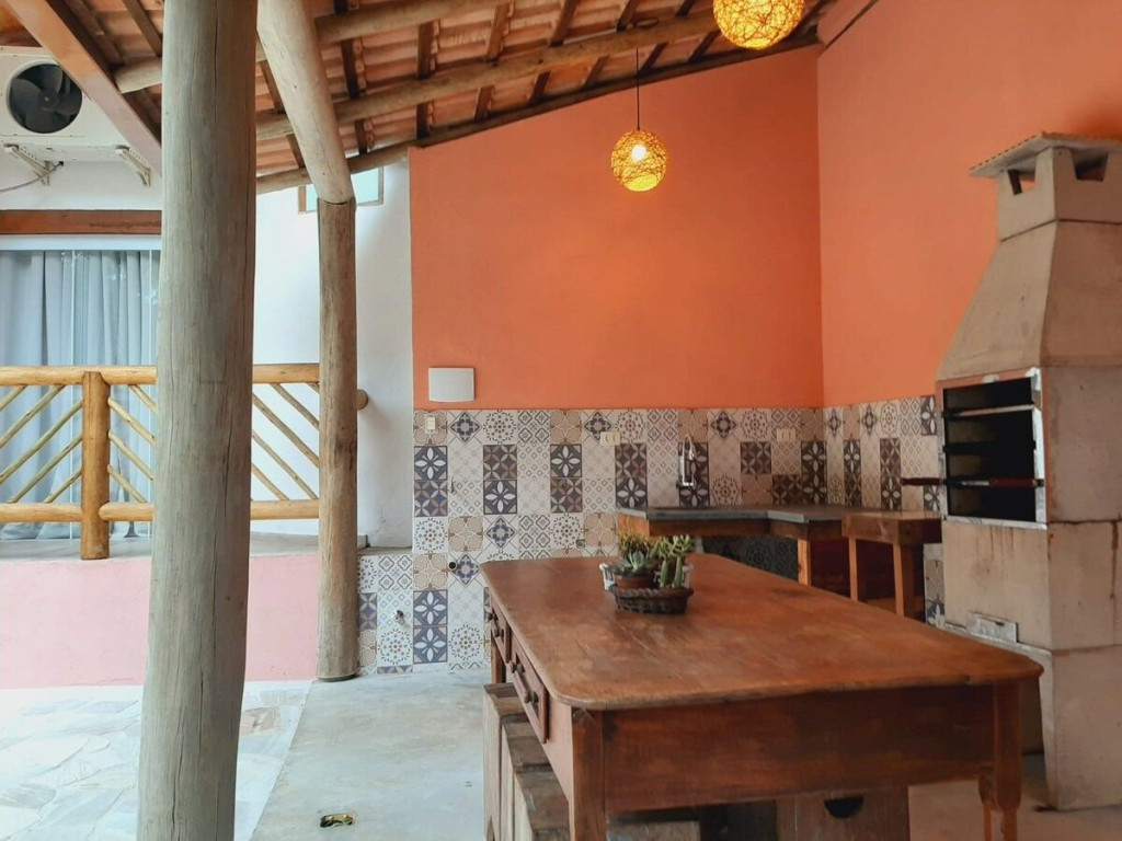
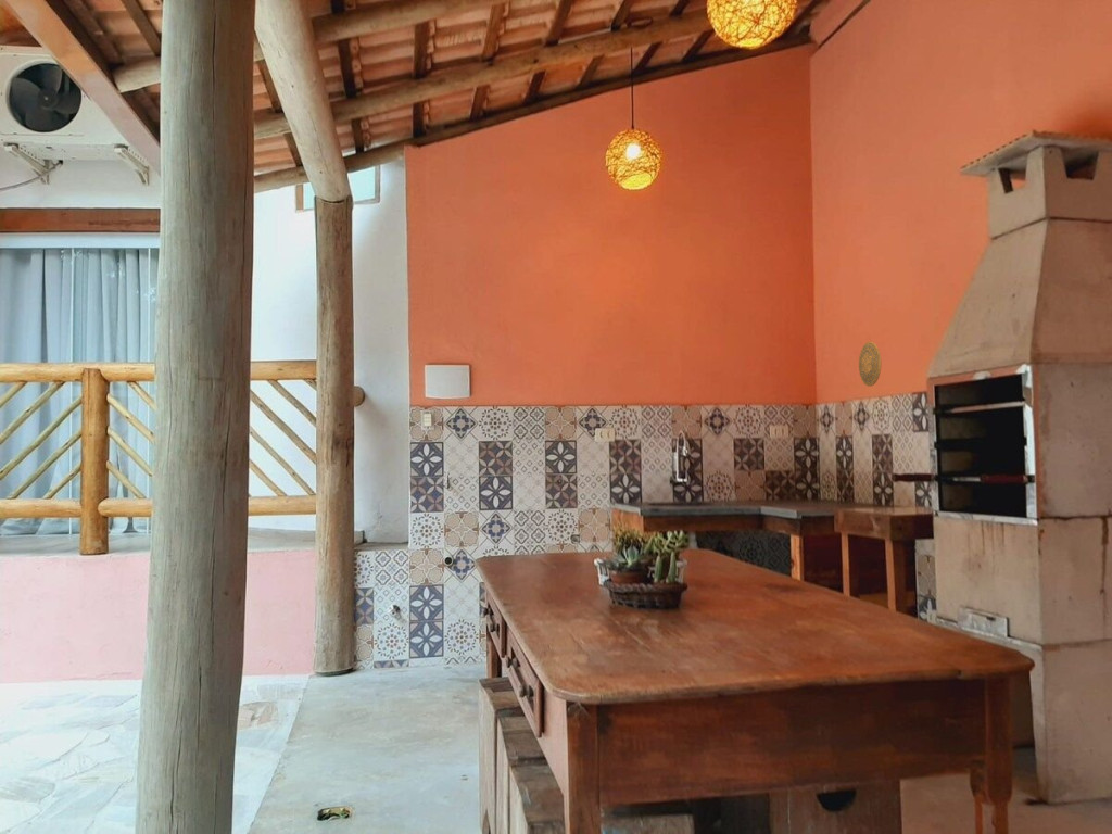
+ decorative plate (868, 364)
